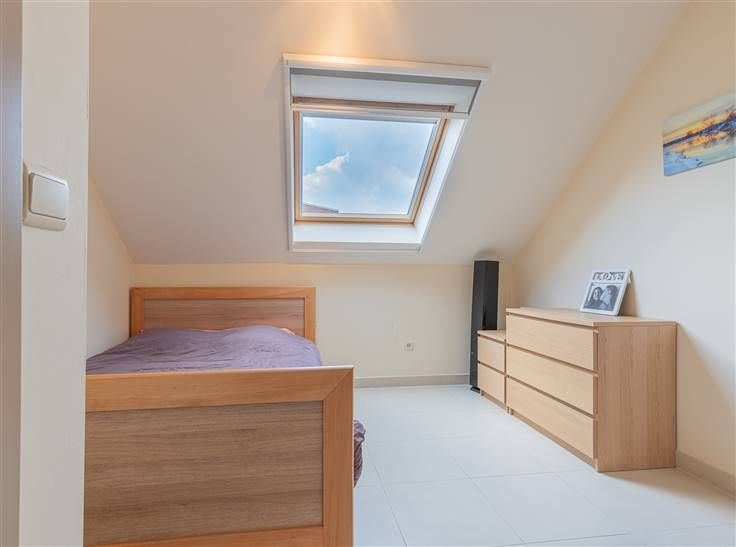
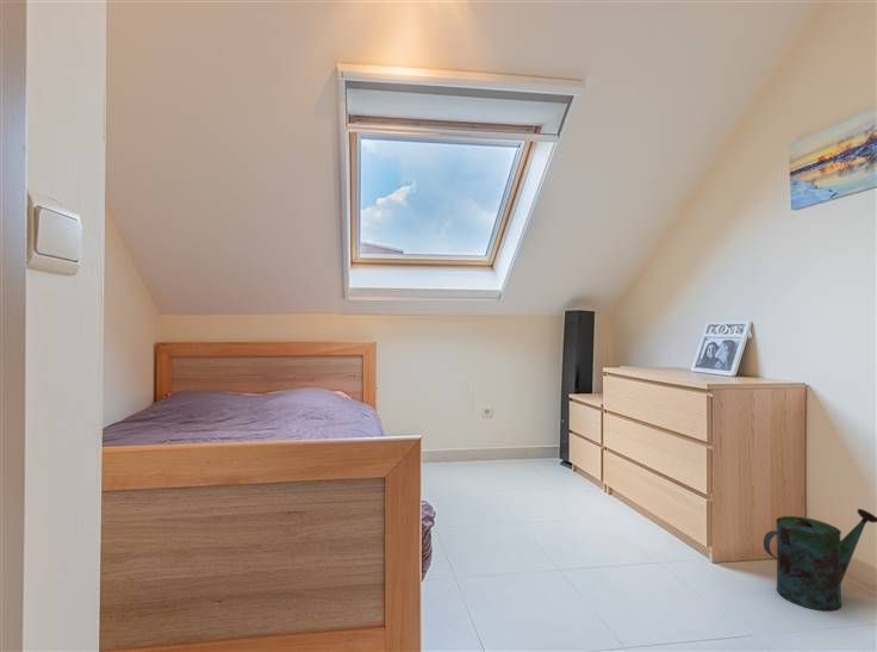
+ watering can (821, 553)
